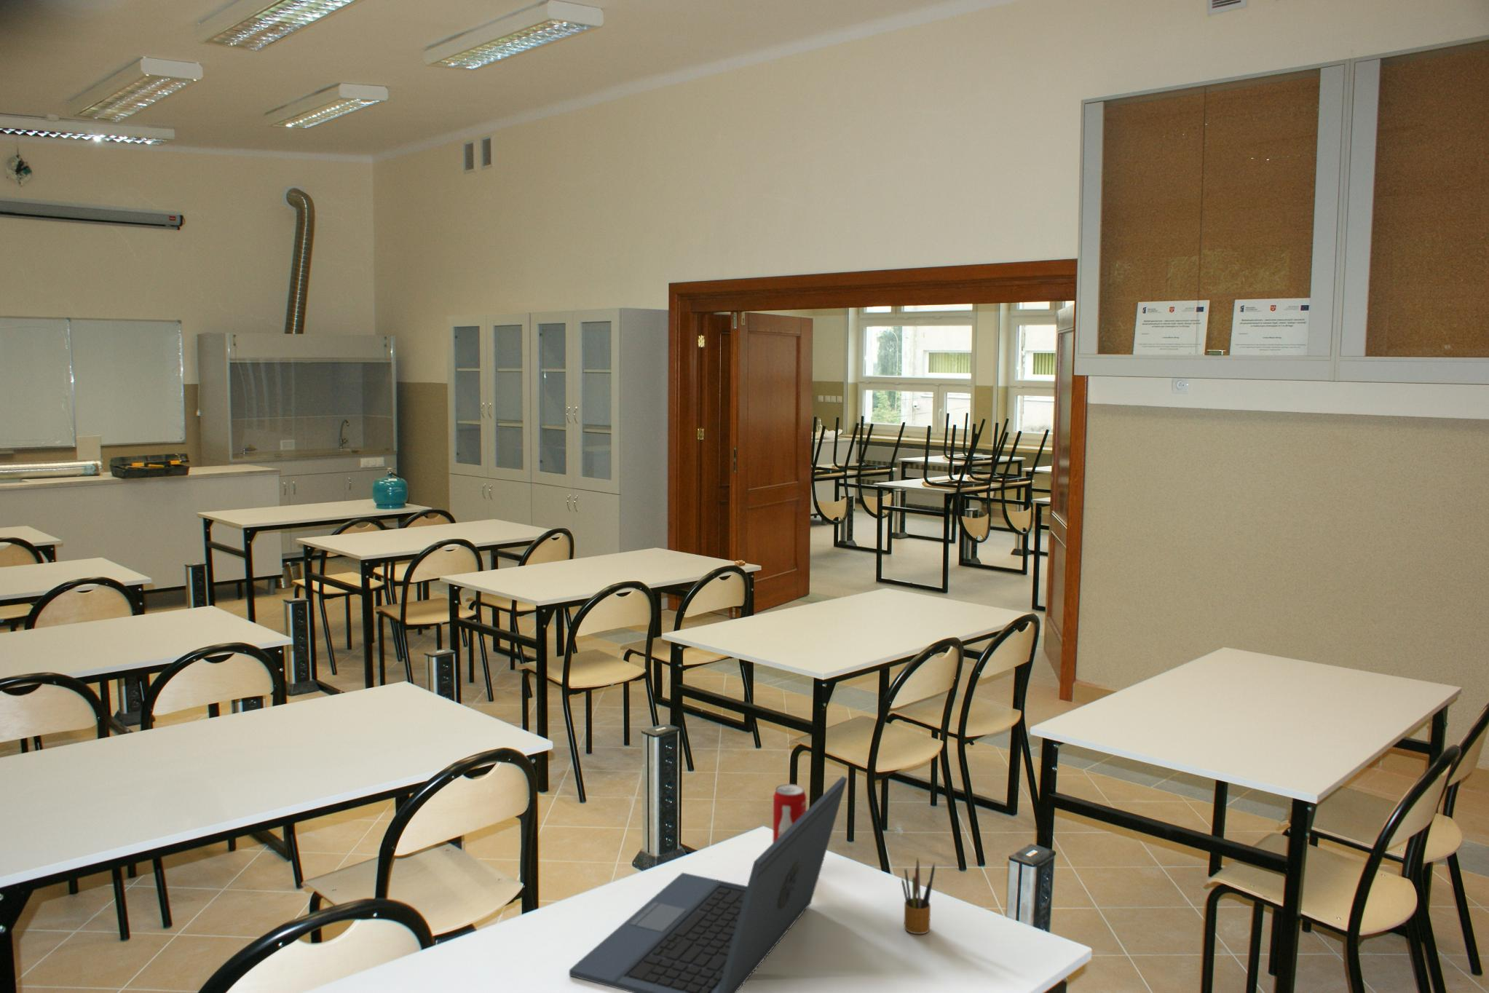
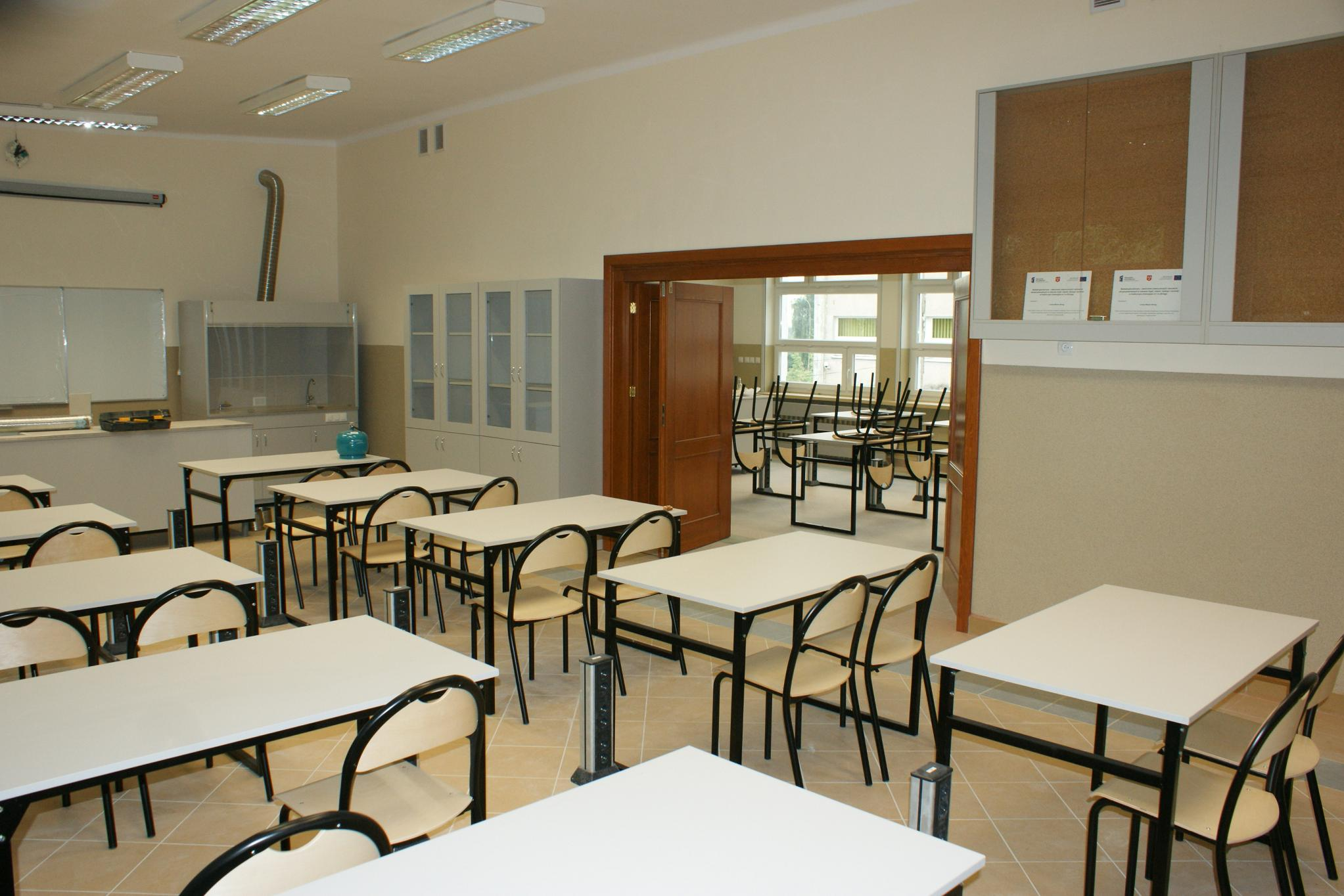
- pencil box (918, 898)
- laptop (712, 879)
- beverage can (788, 828)
